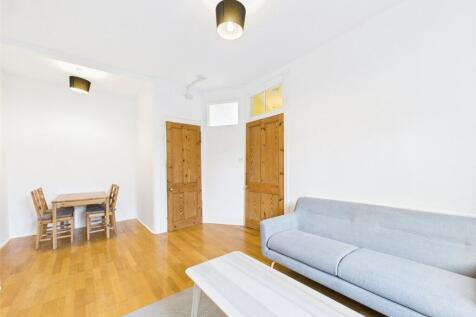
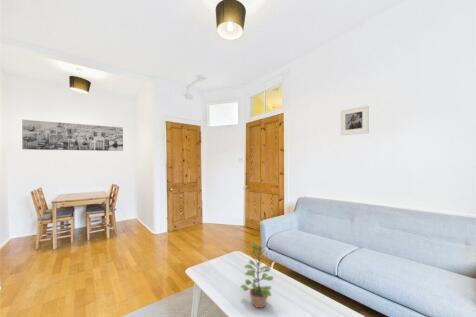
+ wall art (78, 137)
+ plant (256, 272)
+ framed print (353, 121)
